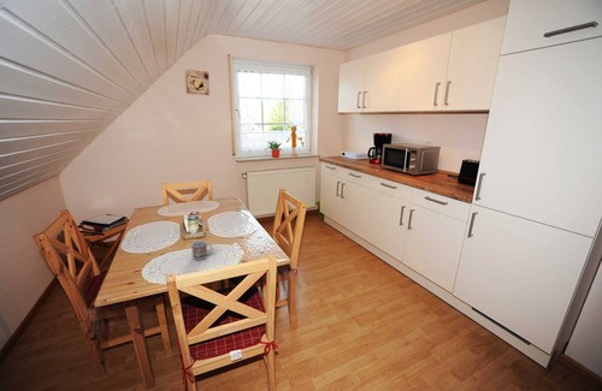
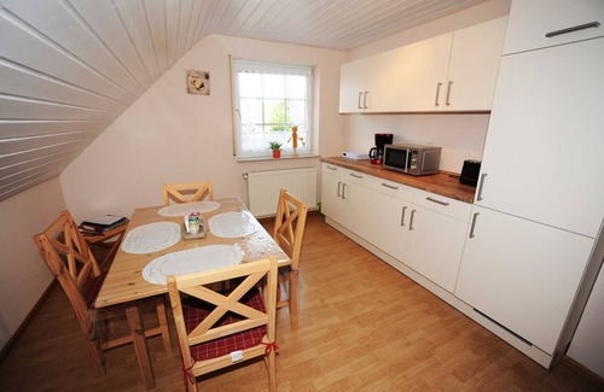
- cup (201, 249)
